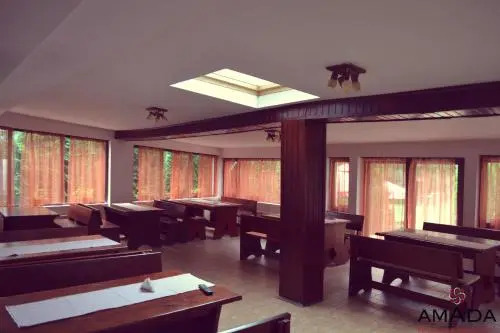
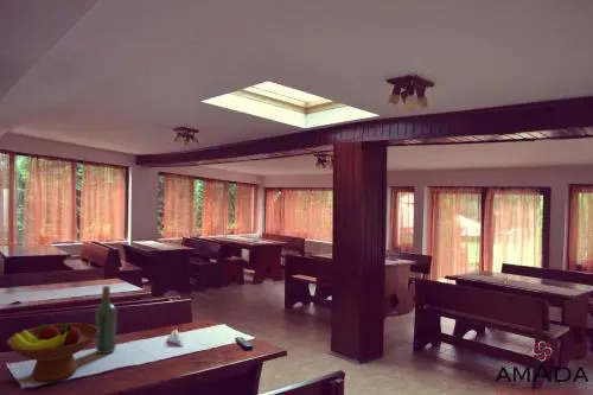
+ wine bottle (106, 318)
+ fruit bowl (55, 346)
